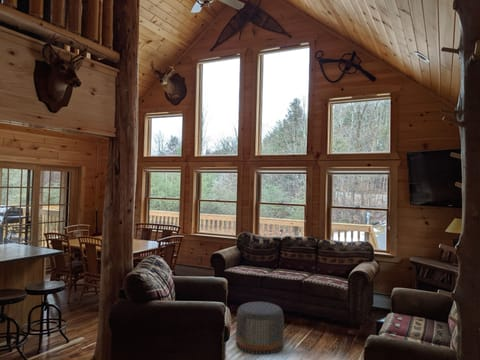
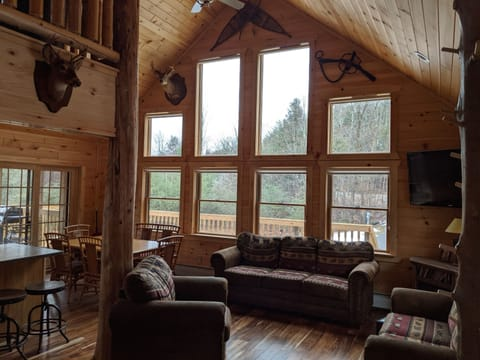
- pouf (259, 324)
